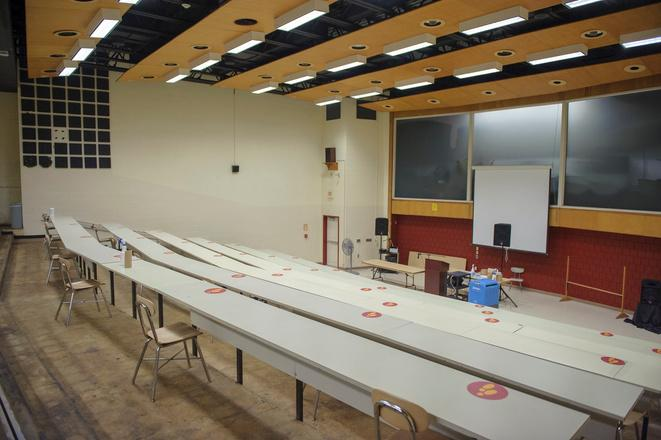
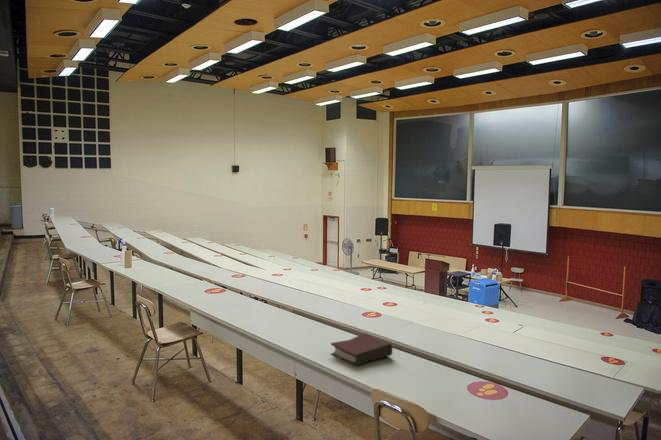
+ hardback book (361, 349)
